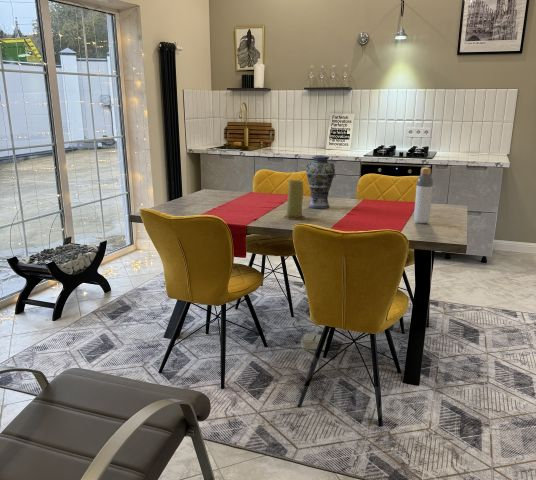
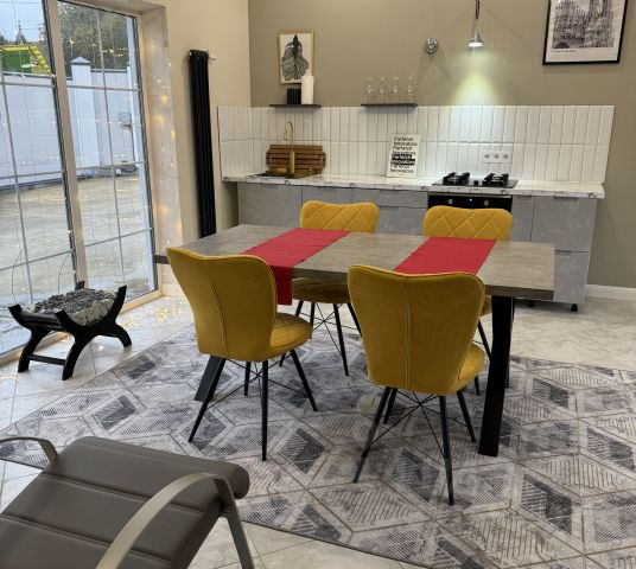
- candle (294, 199)
- bottle (423, 195)
- vase (320, 181)
